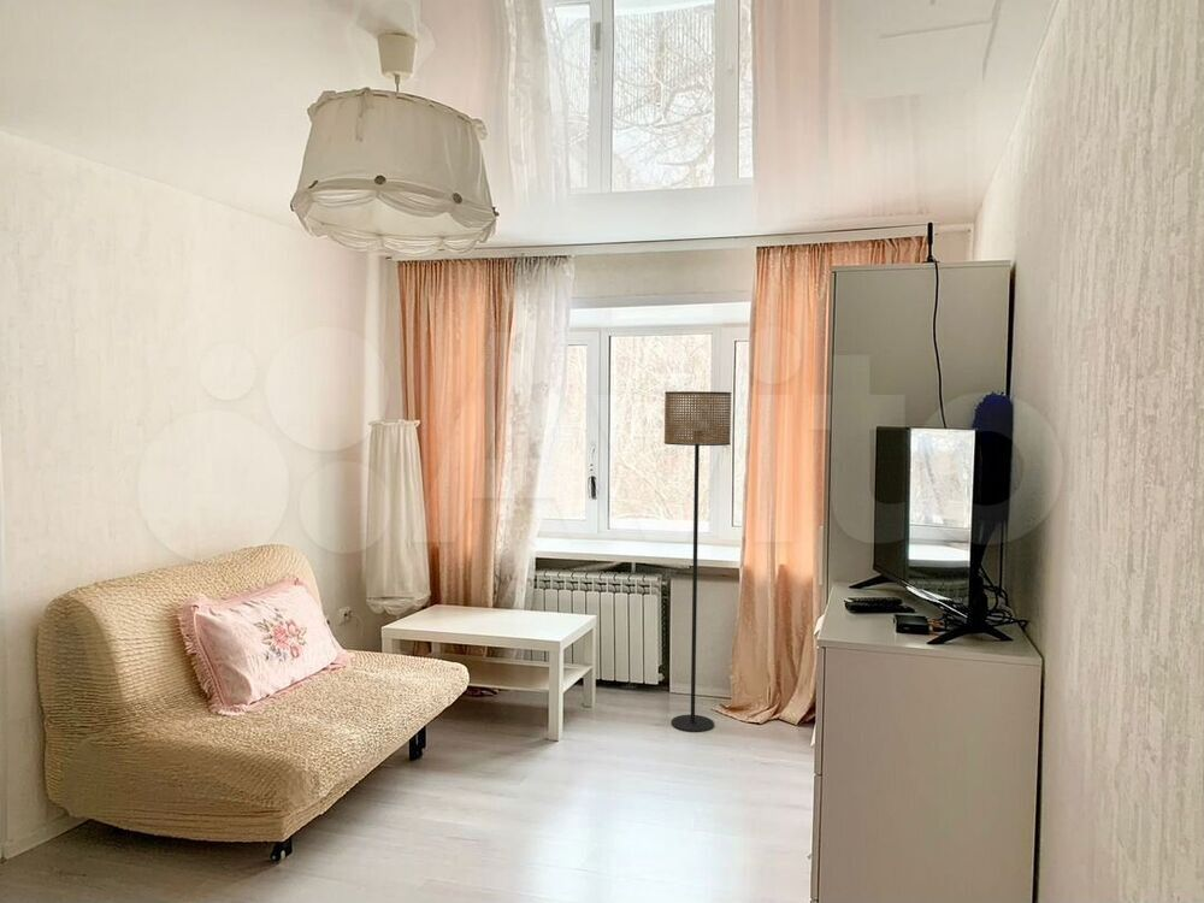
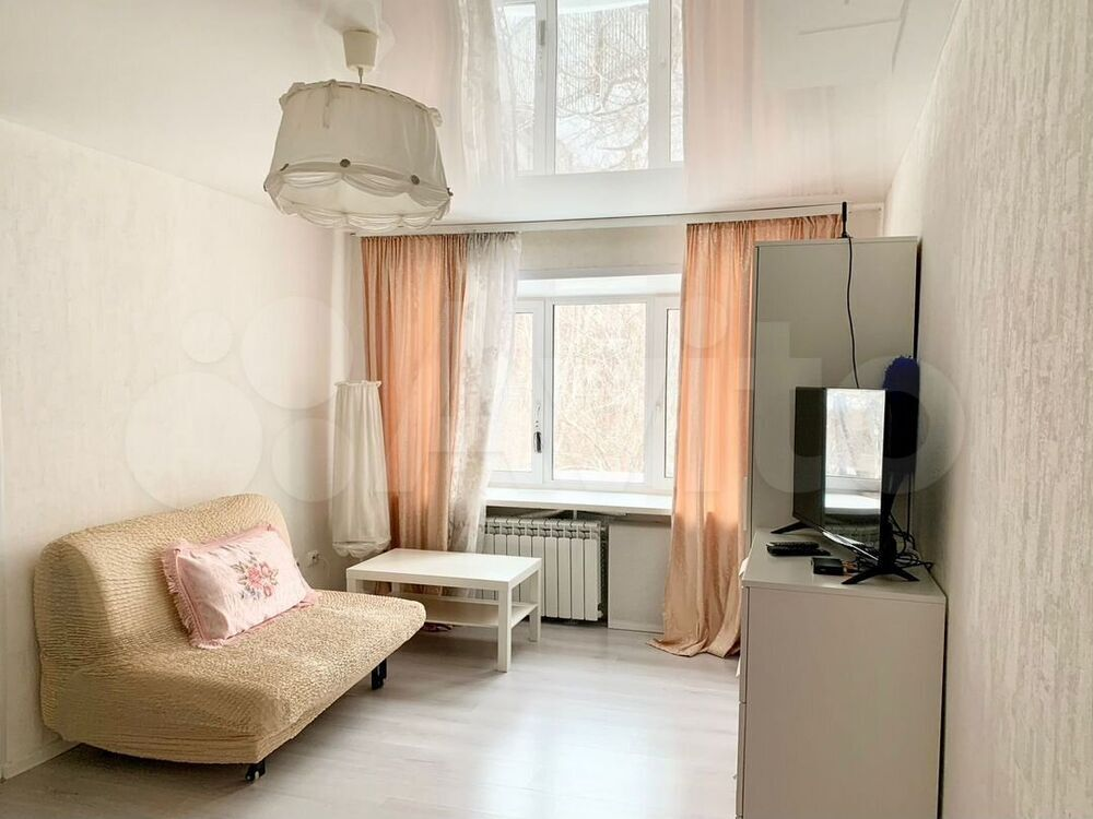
- floor lamp (695, 559)
